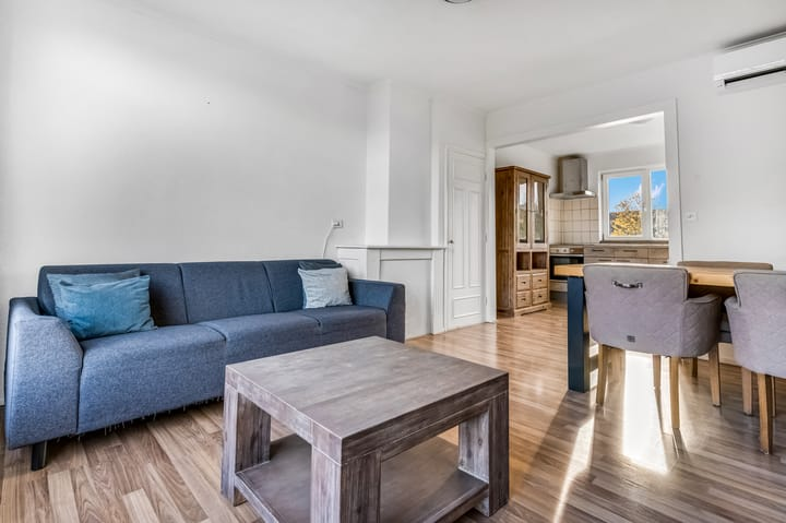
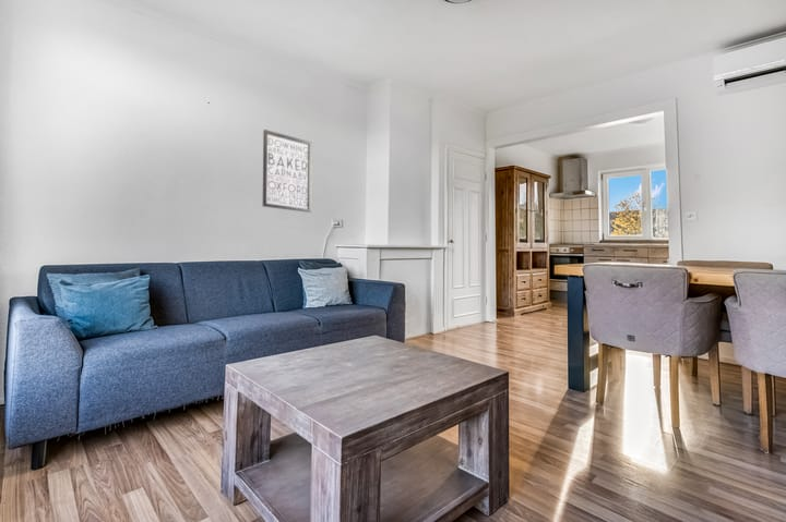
+ wall art (288, 172)
